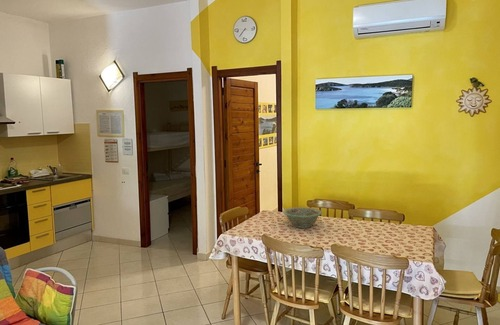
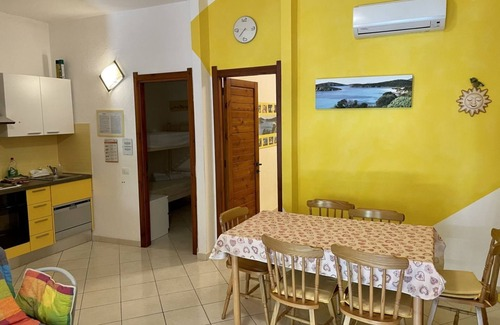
- decorative bowl (302, 218)
